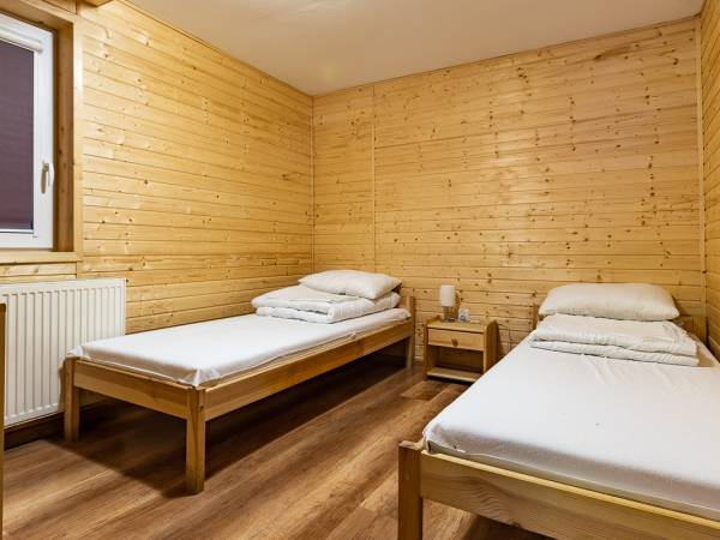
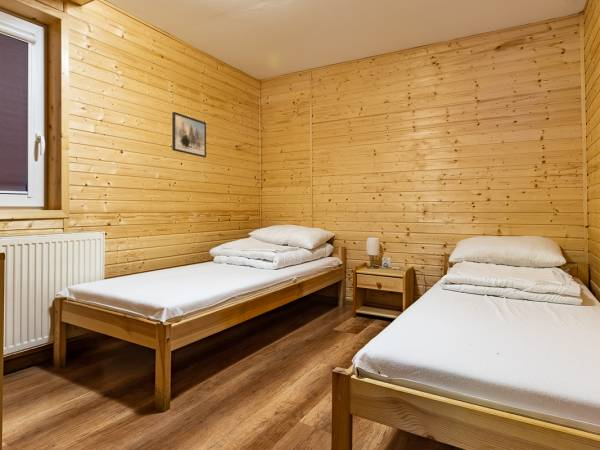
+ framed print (190, 135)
